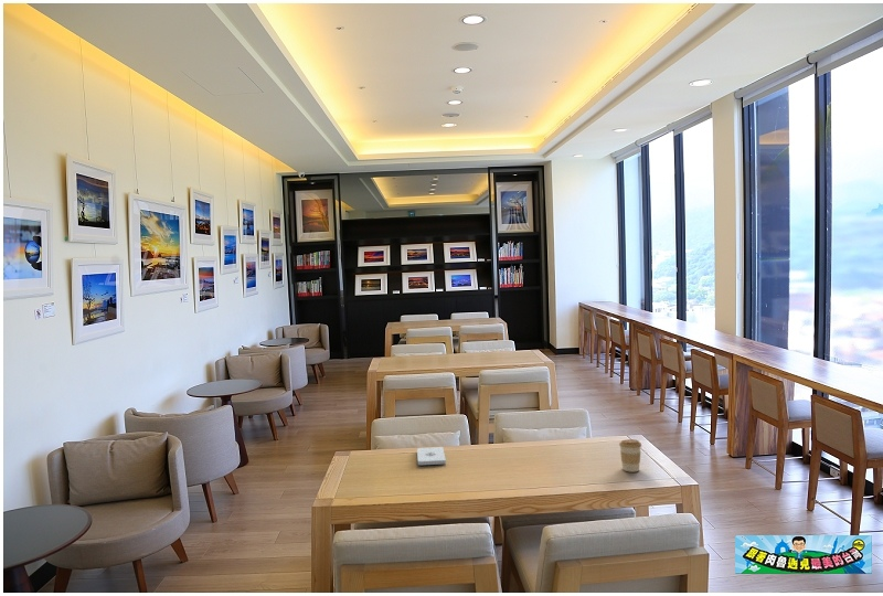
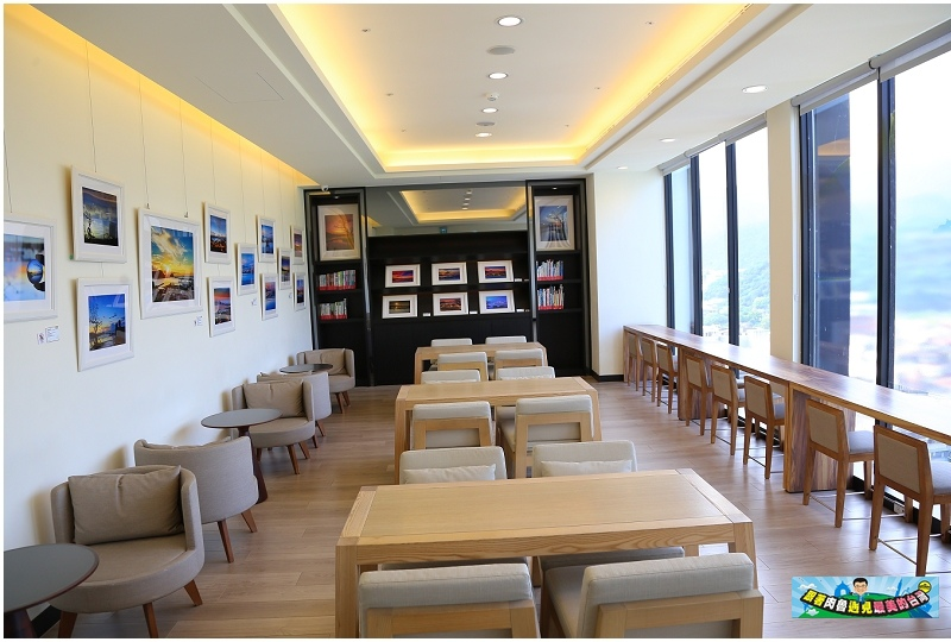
- coffee cup (630, 454)
- notepad (430, 455)
